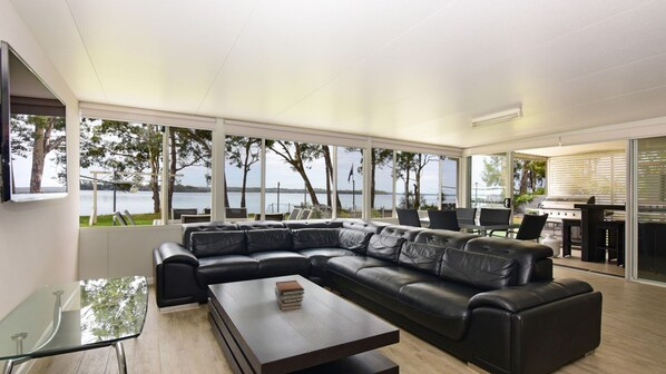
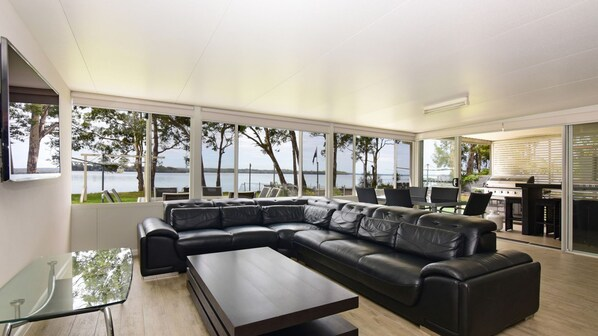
- book stack (288, 294)
